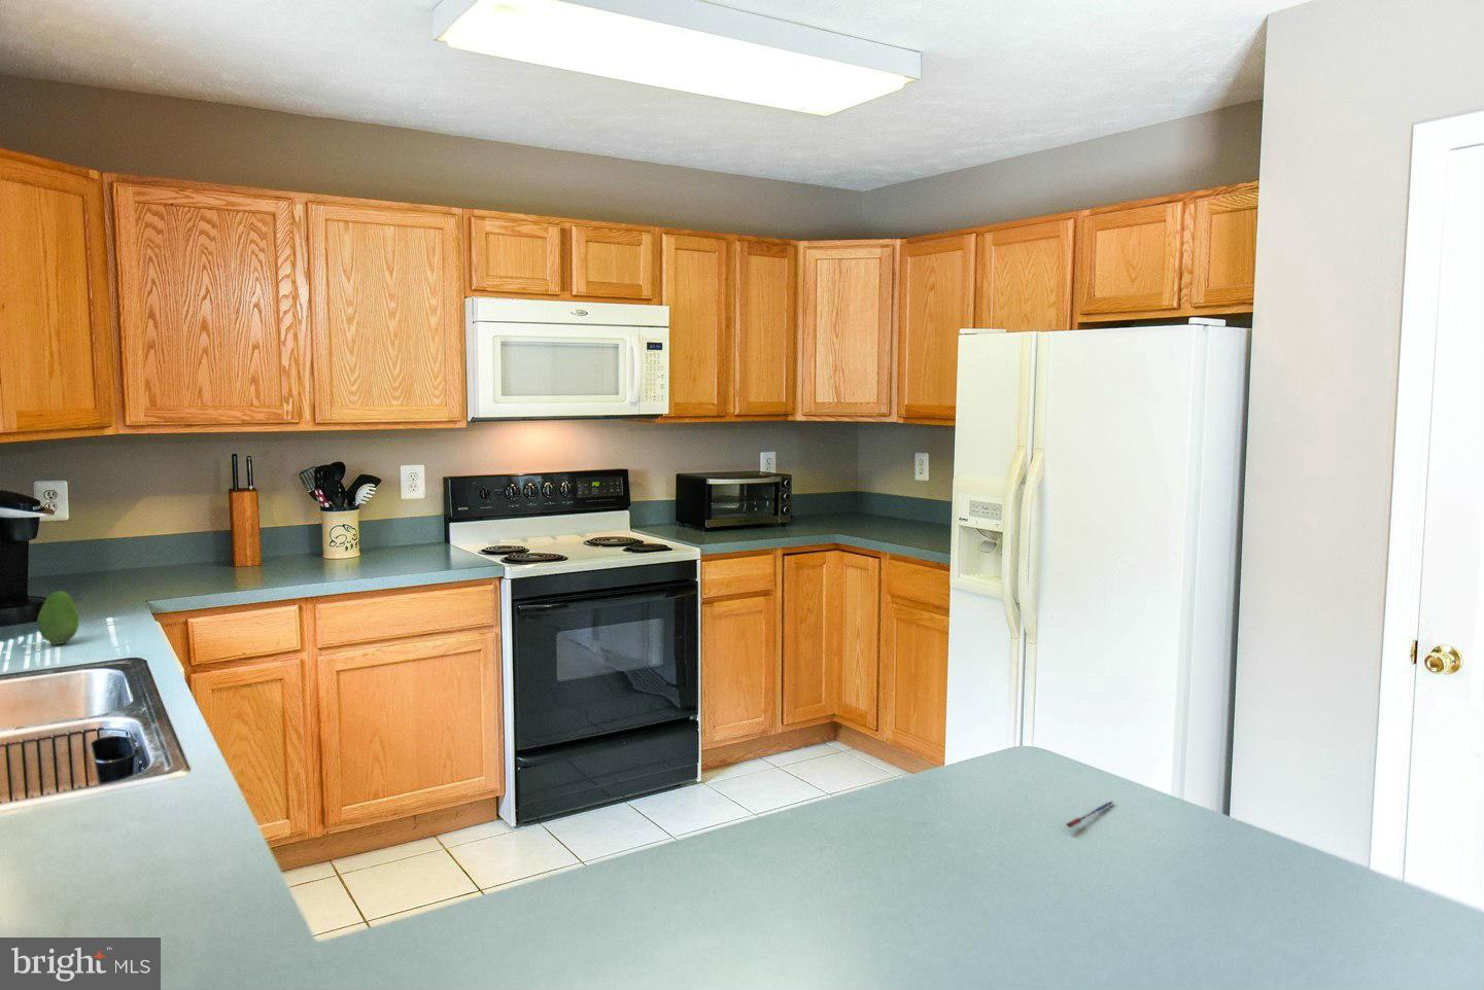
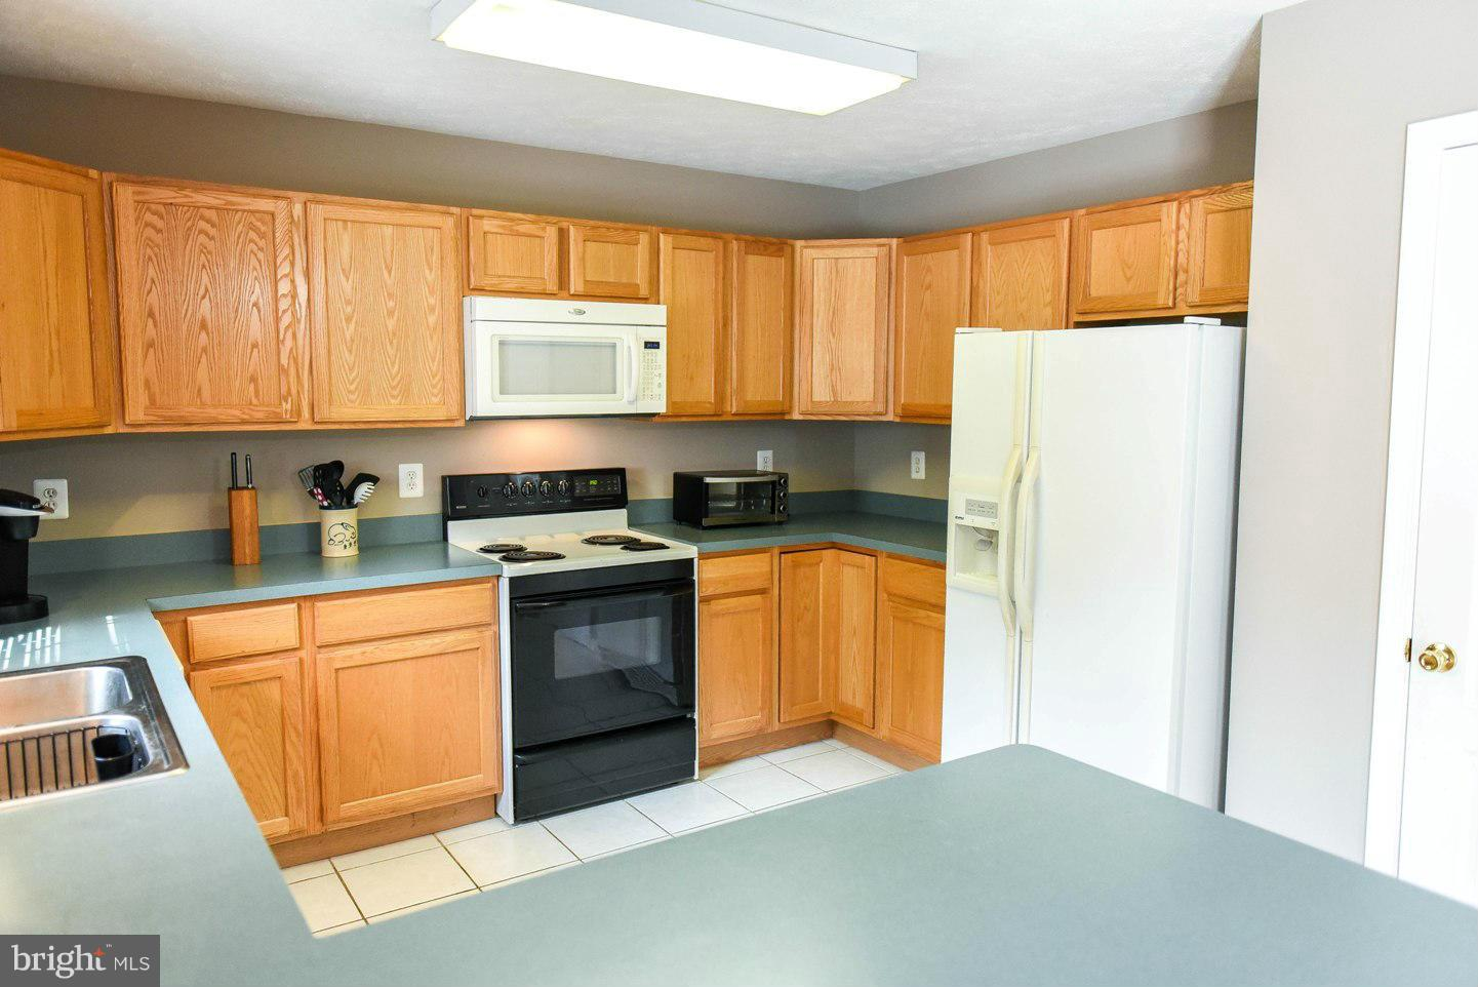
- pen (1090, 812)
- fruit (58, 617)
